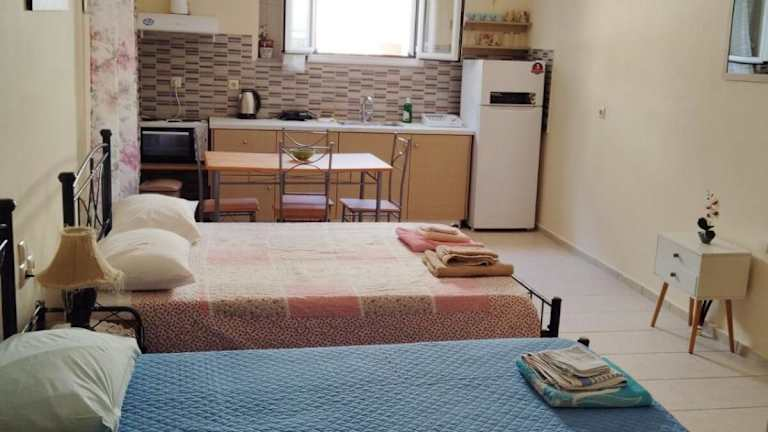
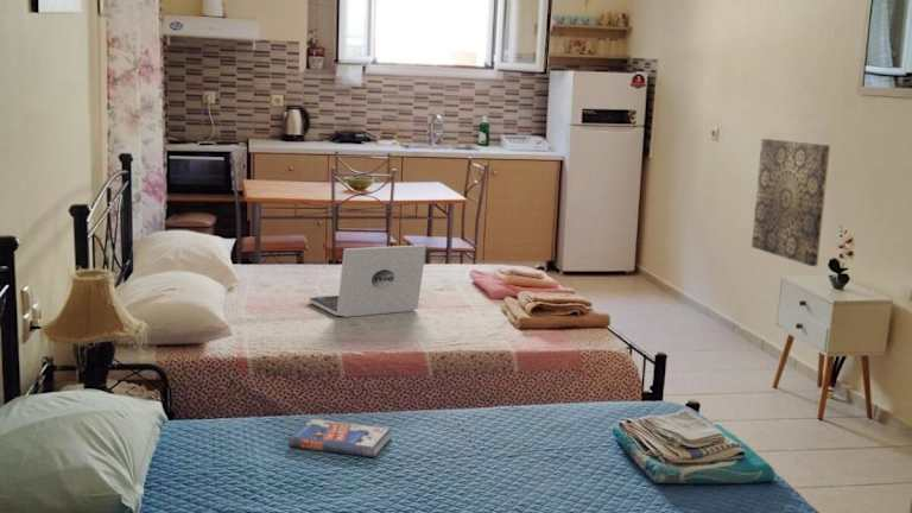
+ wall art (787, 200)
+ book (341, 437)
+ laptop (366, 274)
